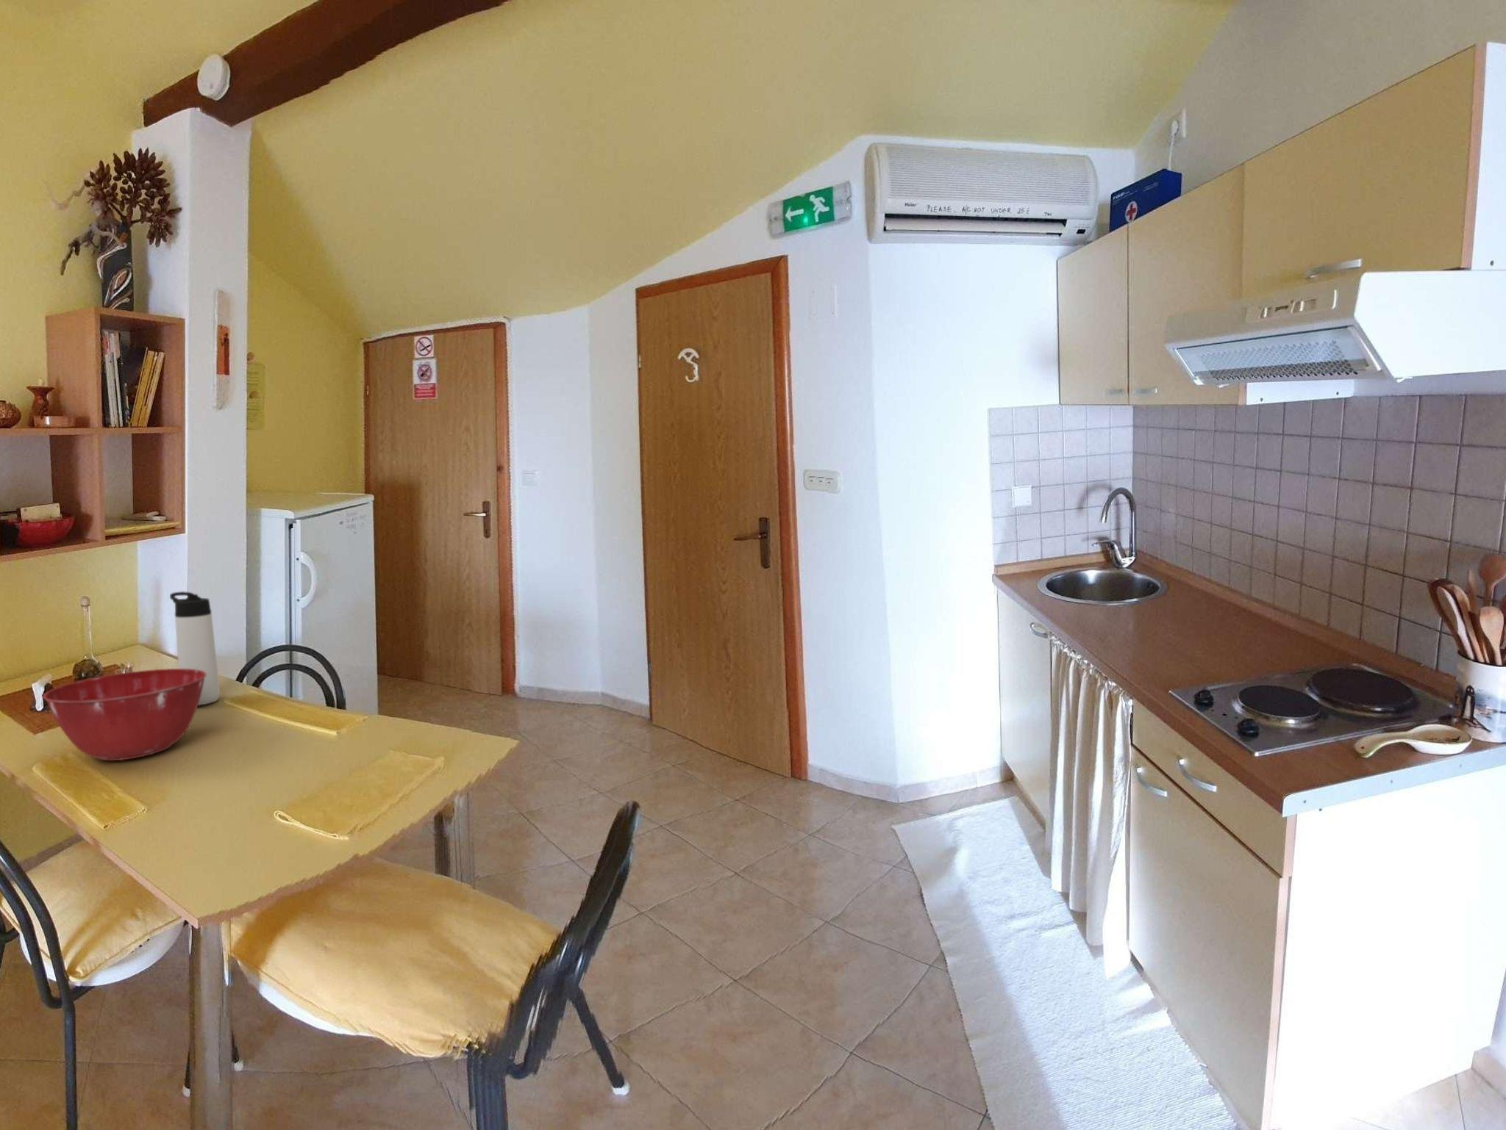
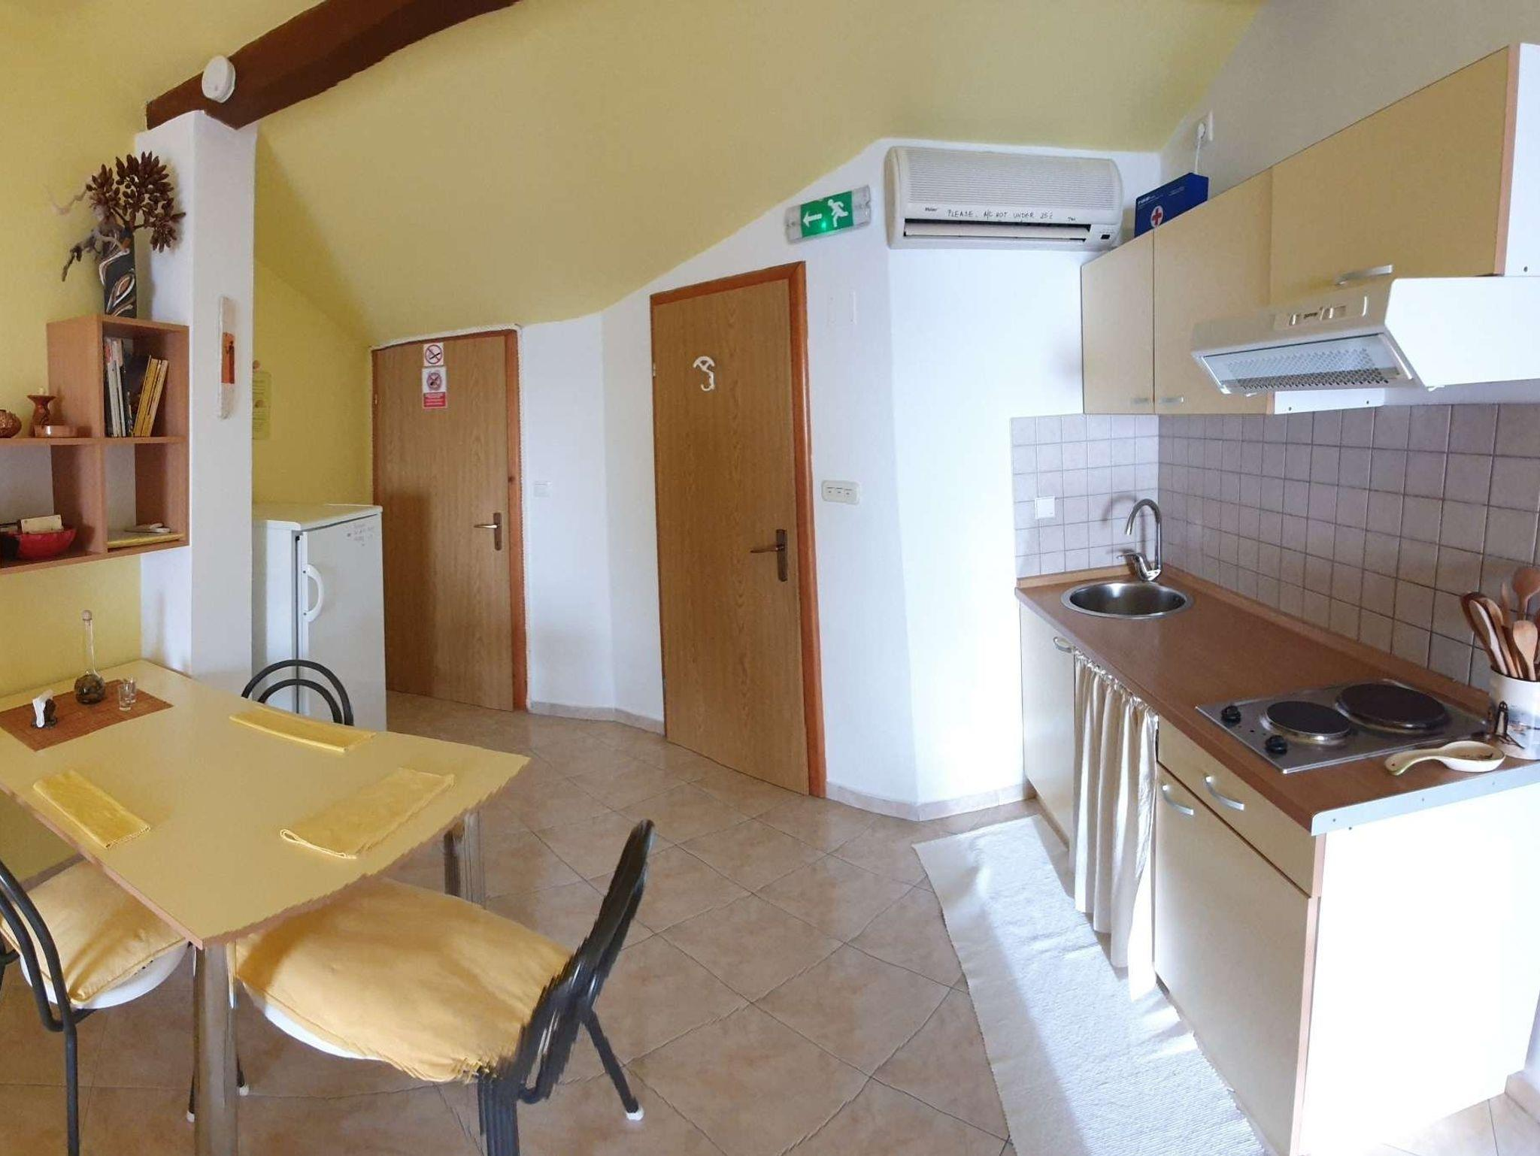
- thermos bottle (192, 647)
- mixing bowl (131, 717)
